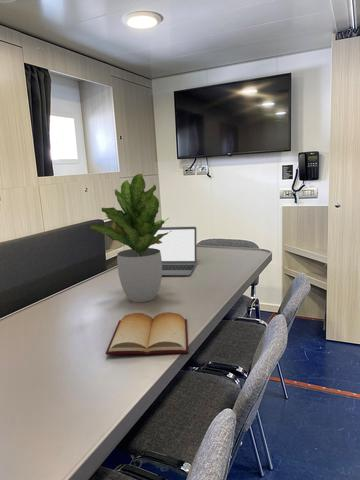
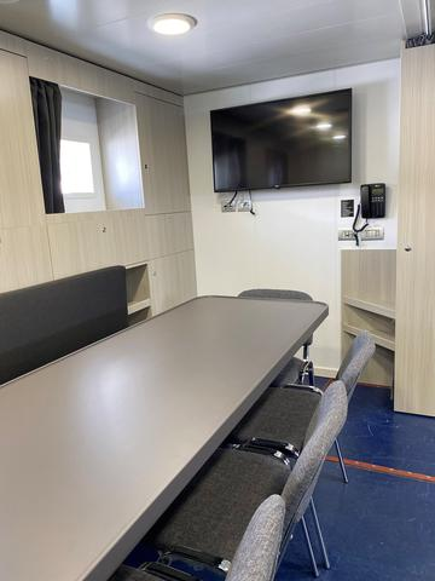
- potted plant (135, 237)
- bible (149, 331)
- laptop (165, 250)
